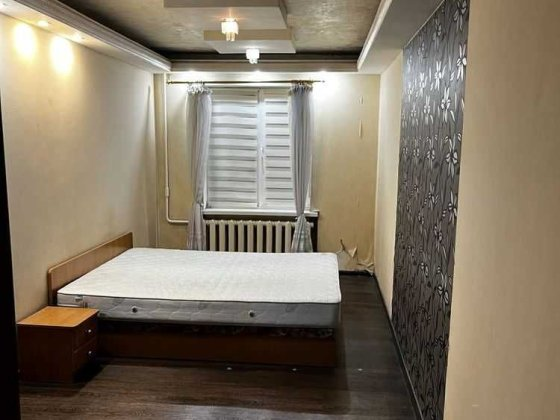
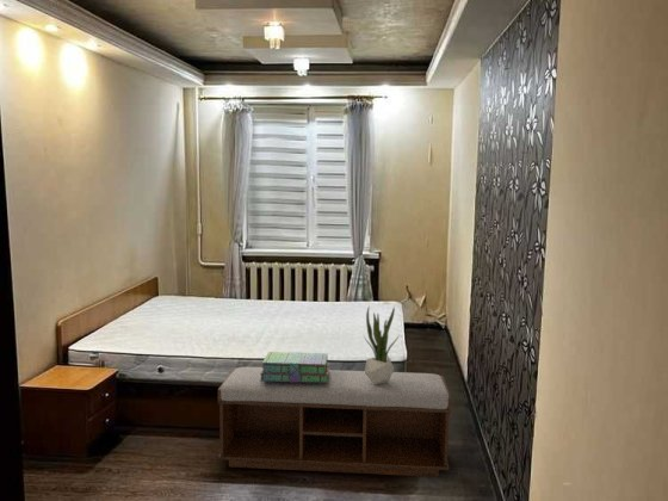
+ potted plant (378, 344)
+ stack of books (296, 367)
+ bench (334, 418)
